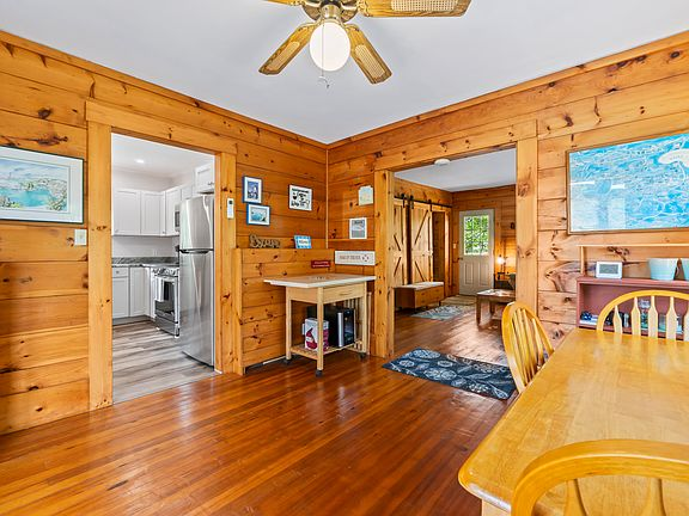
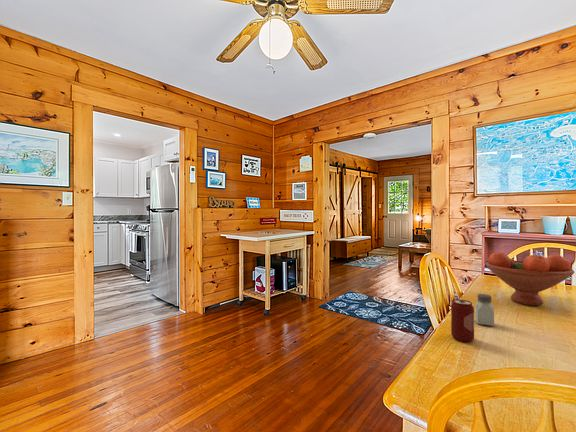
+ fruit bowl (526, 276)
+ beverage can (462, 319)
+ saltshaker (484, 309)
